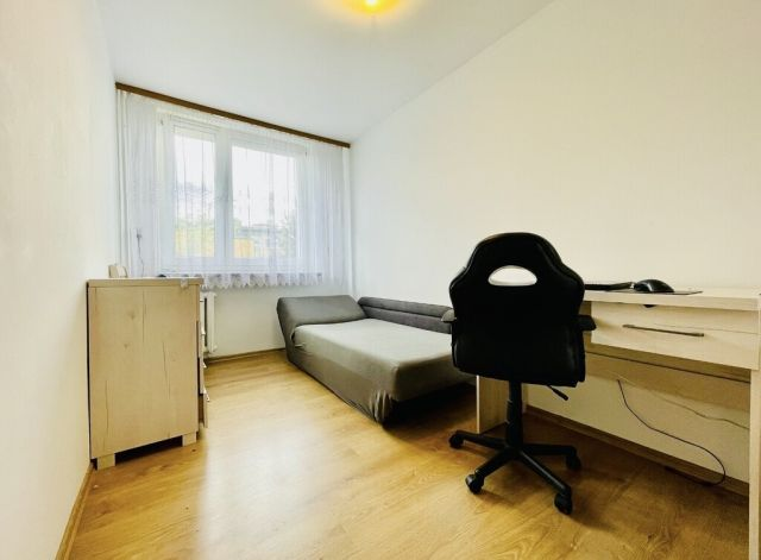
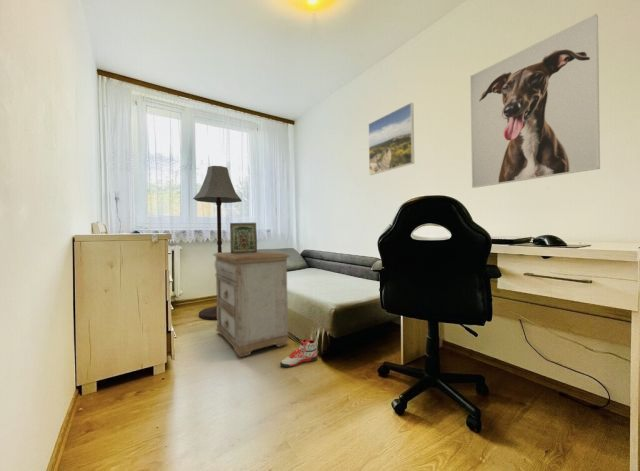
+ nightstand (249, 296)
+ sneaker (298, 351)
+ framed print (389, 142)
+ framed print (525, 115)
+ decorative tile (243, 237)
+ floor lamp (219, 240)
